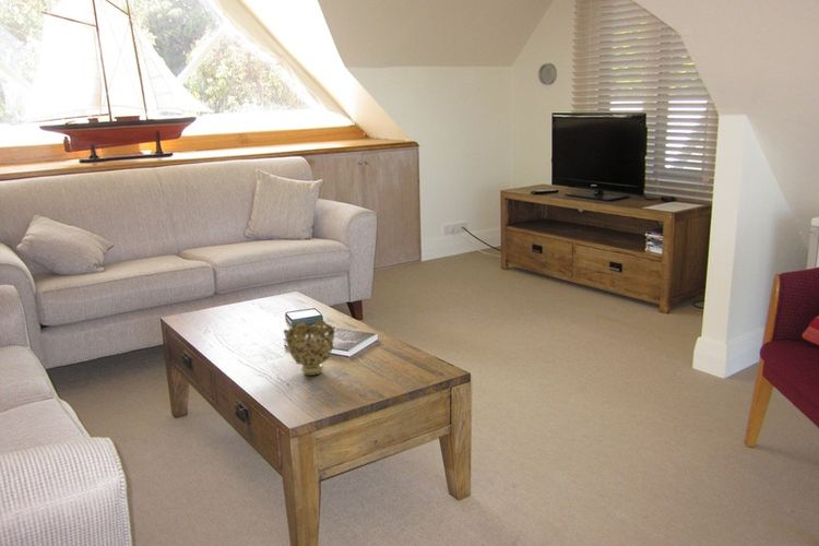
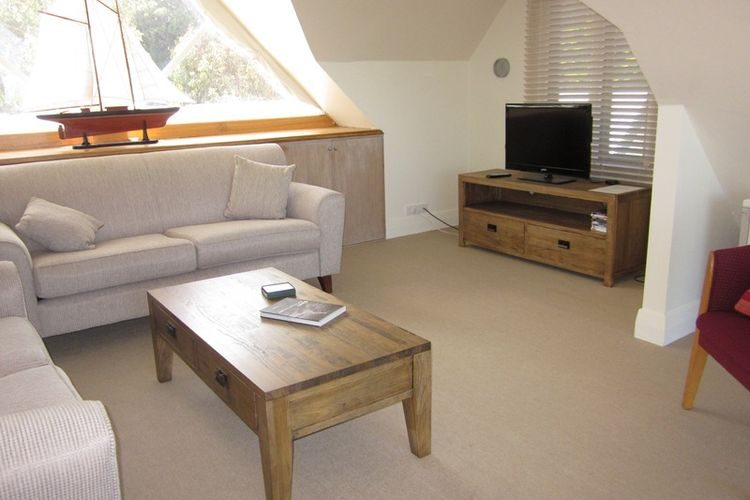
- decorative bowl (310, 349)
